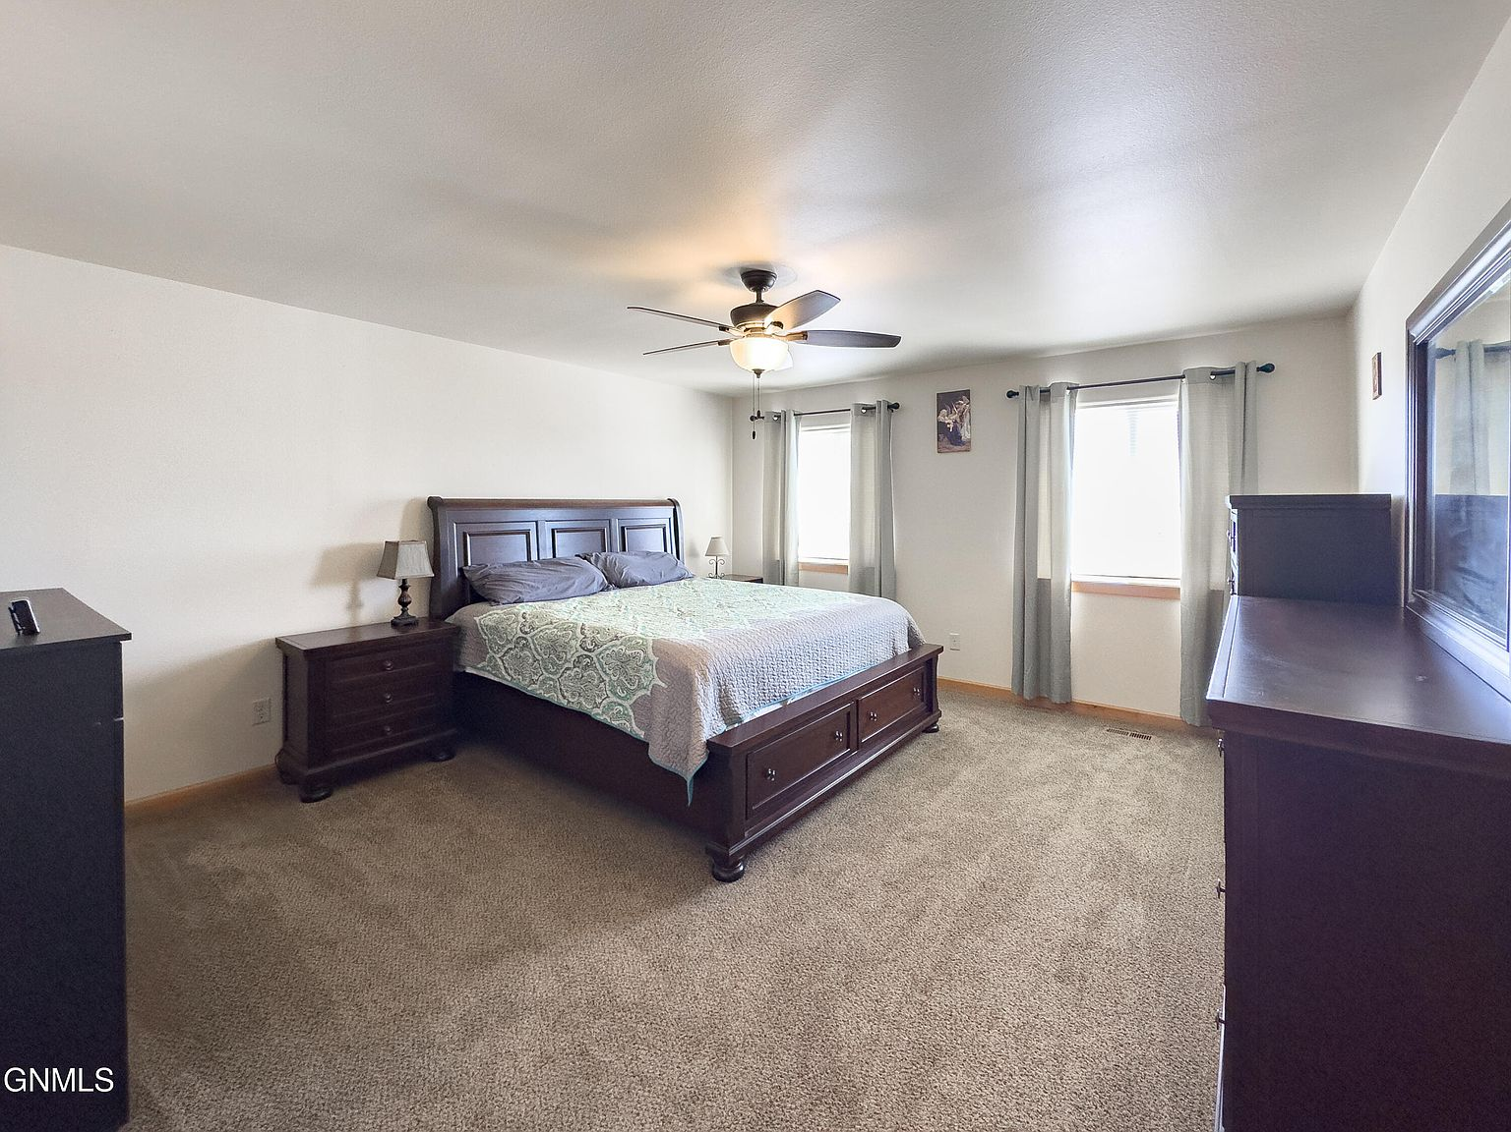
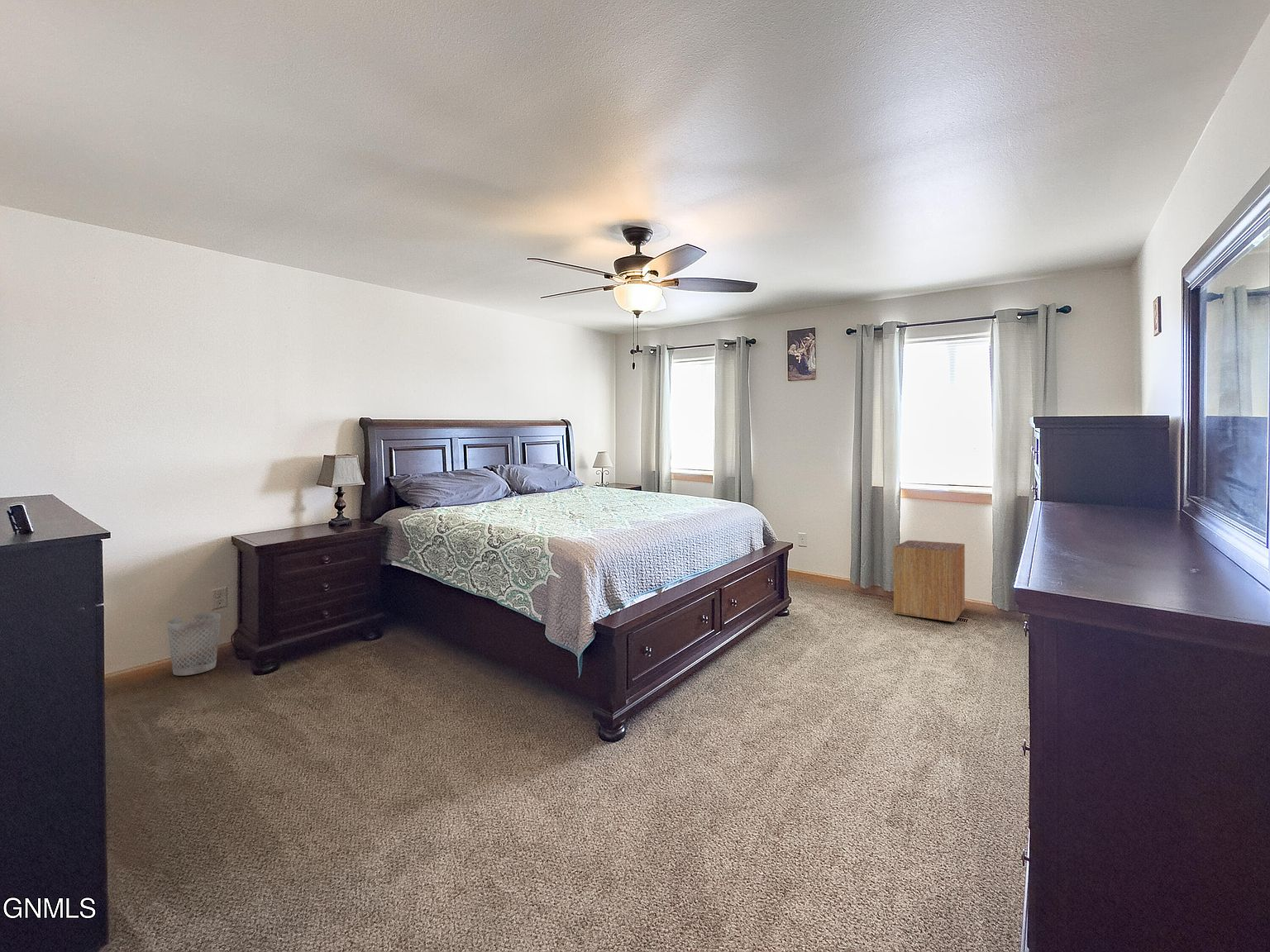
+ wastebasket (194, 644)
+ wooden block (929, 578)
